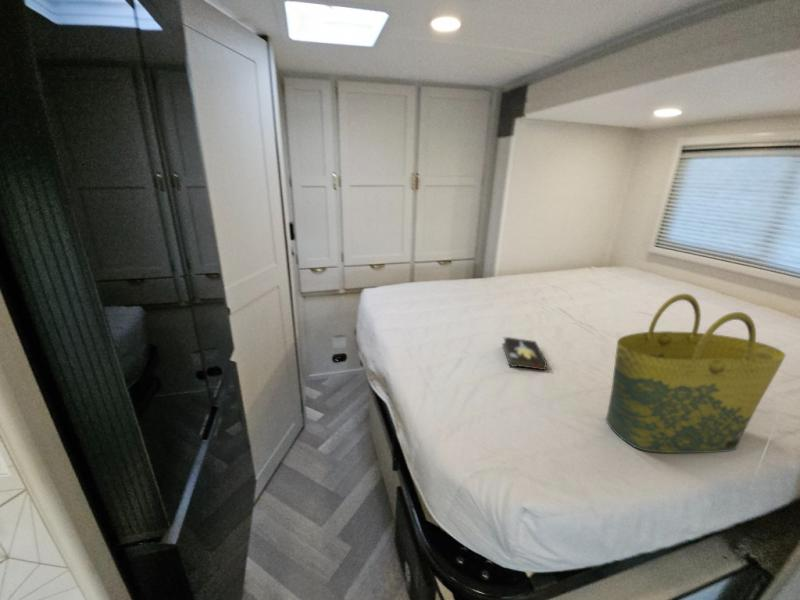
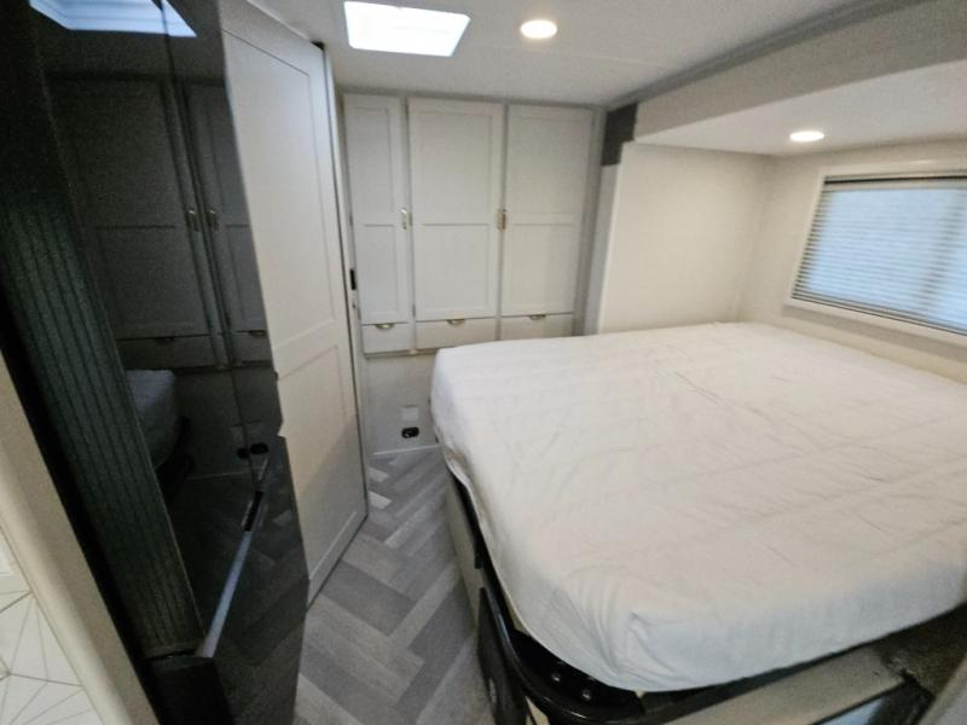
- tote bag (687, 371)
- hardback book (523, 351)
